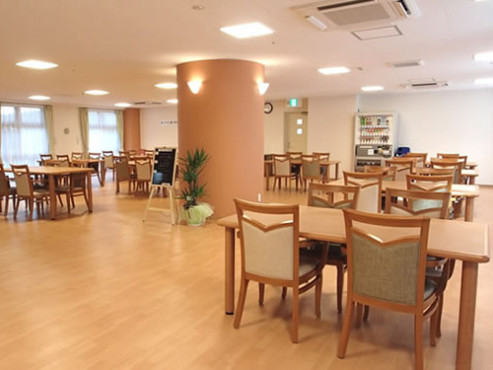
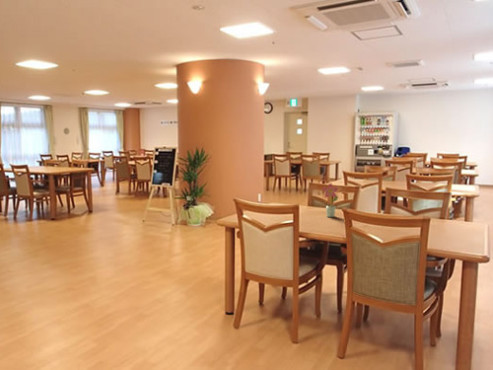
+ potted flower (330, 199)
